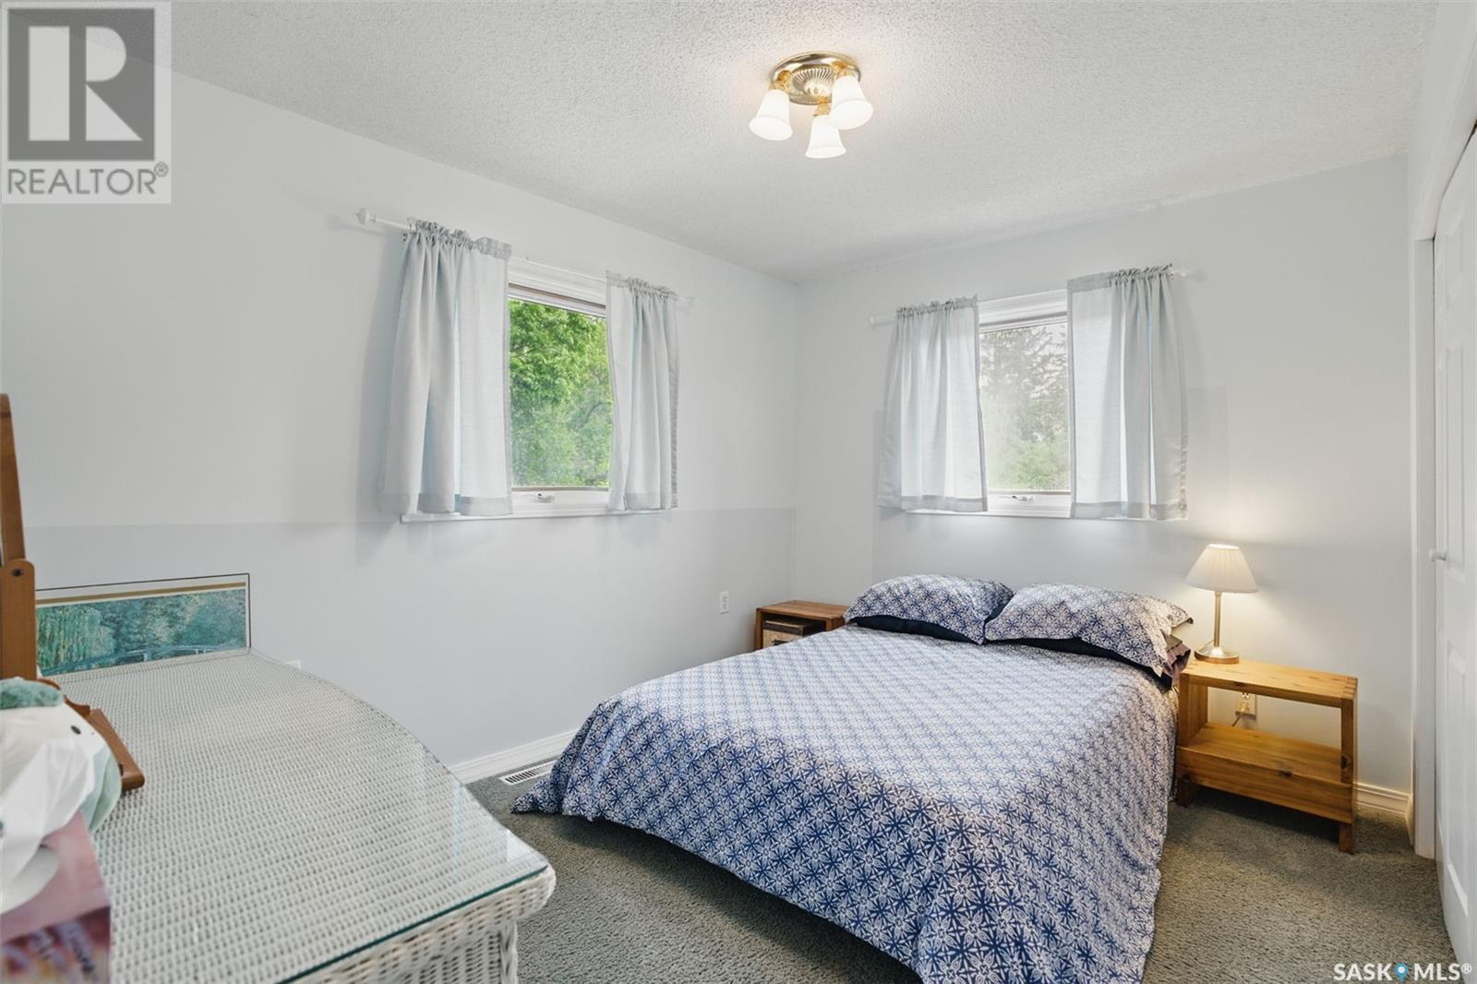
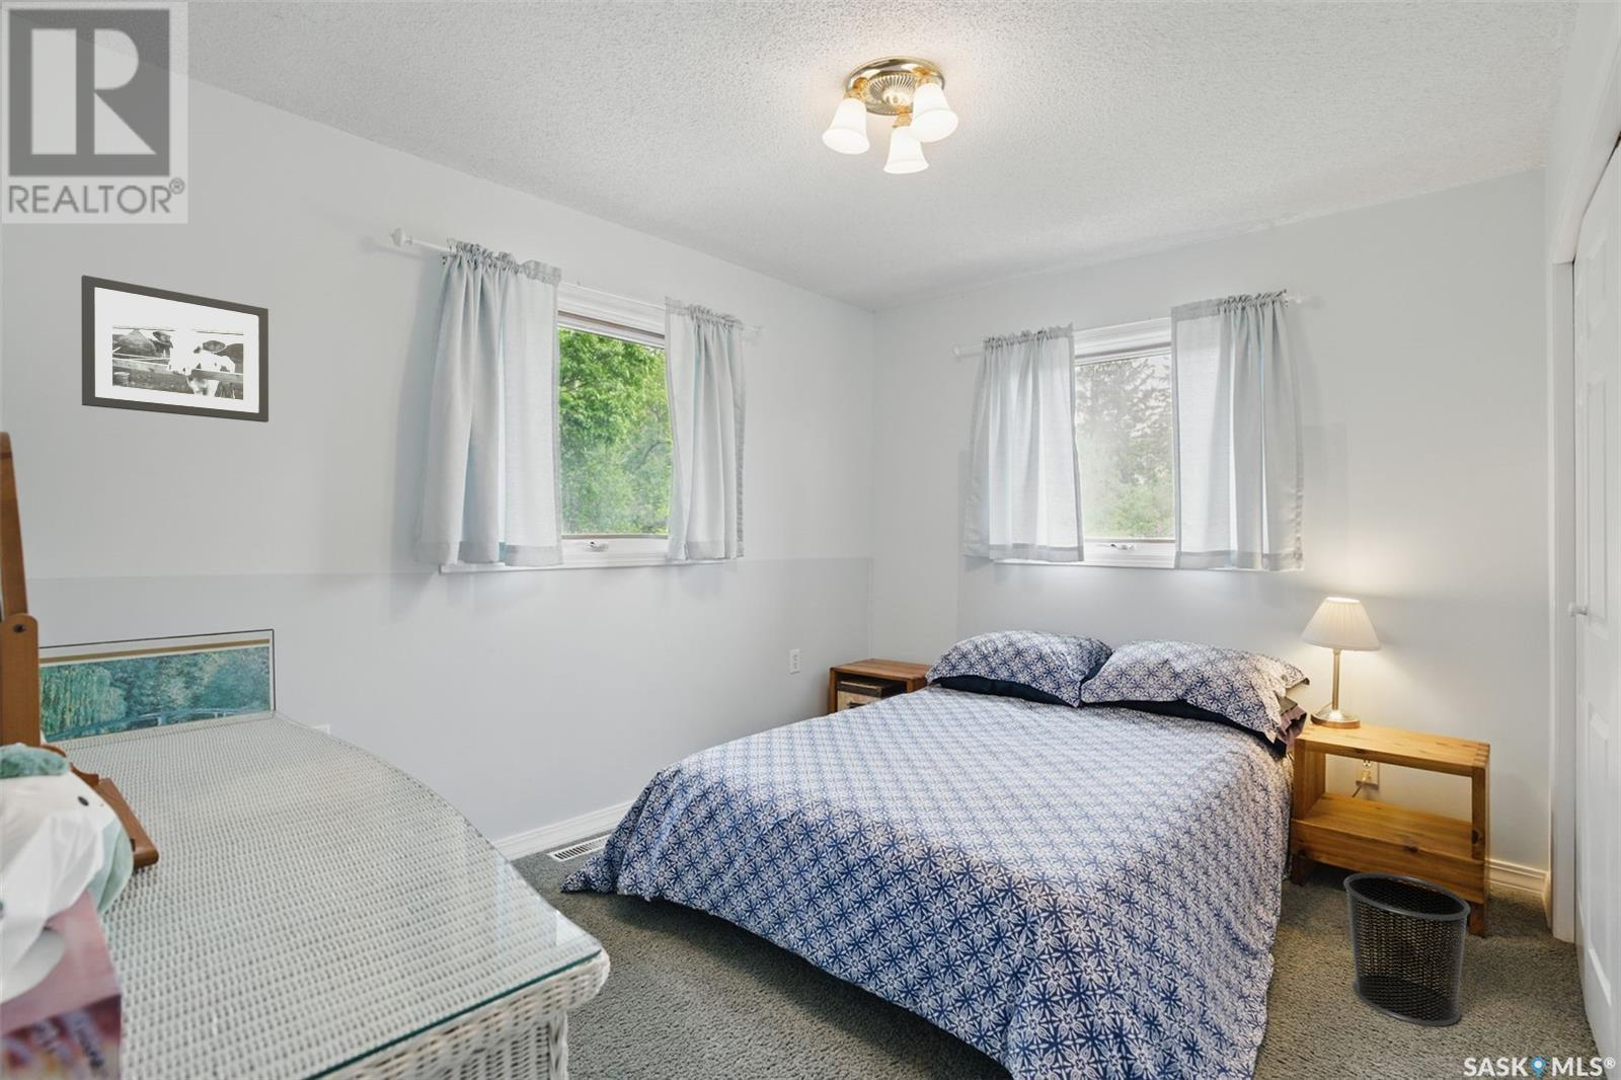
+ waste bin (1404, 946)
+ picture frame (181, 353)
